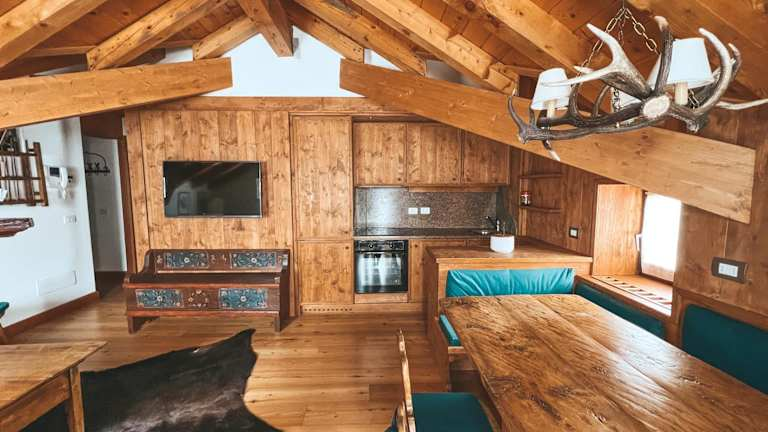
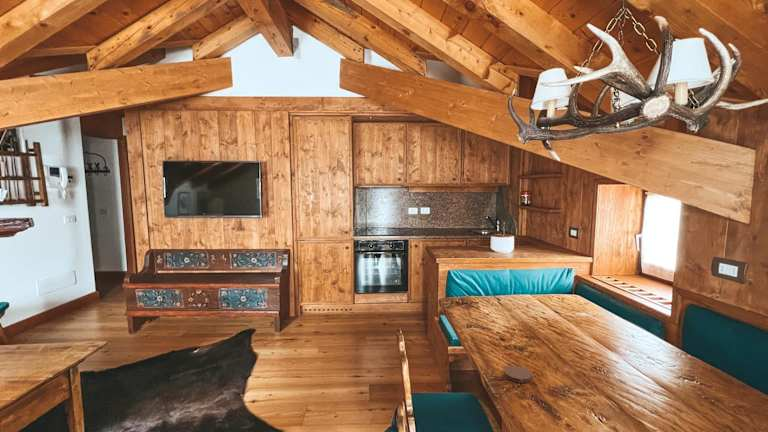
+ coaster (517, 373)
